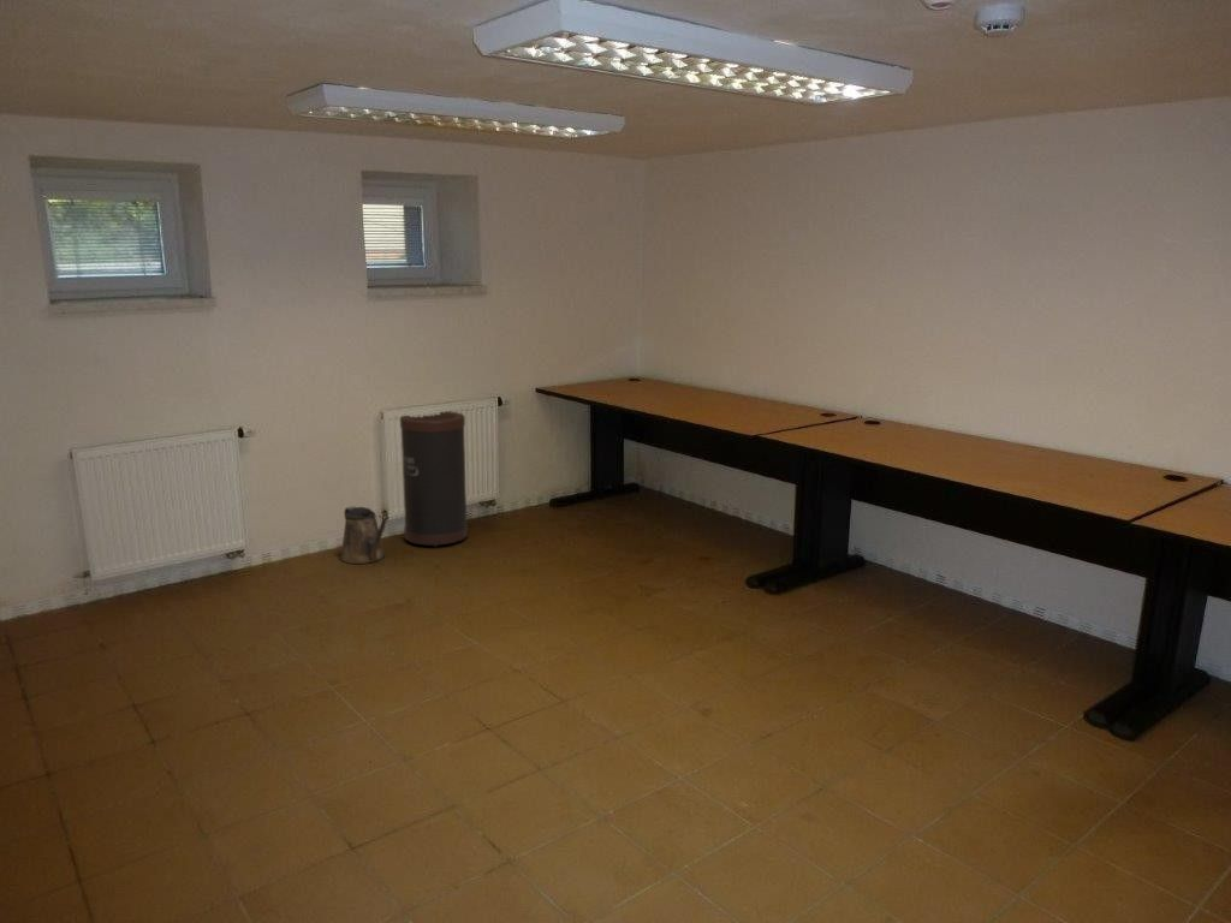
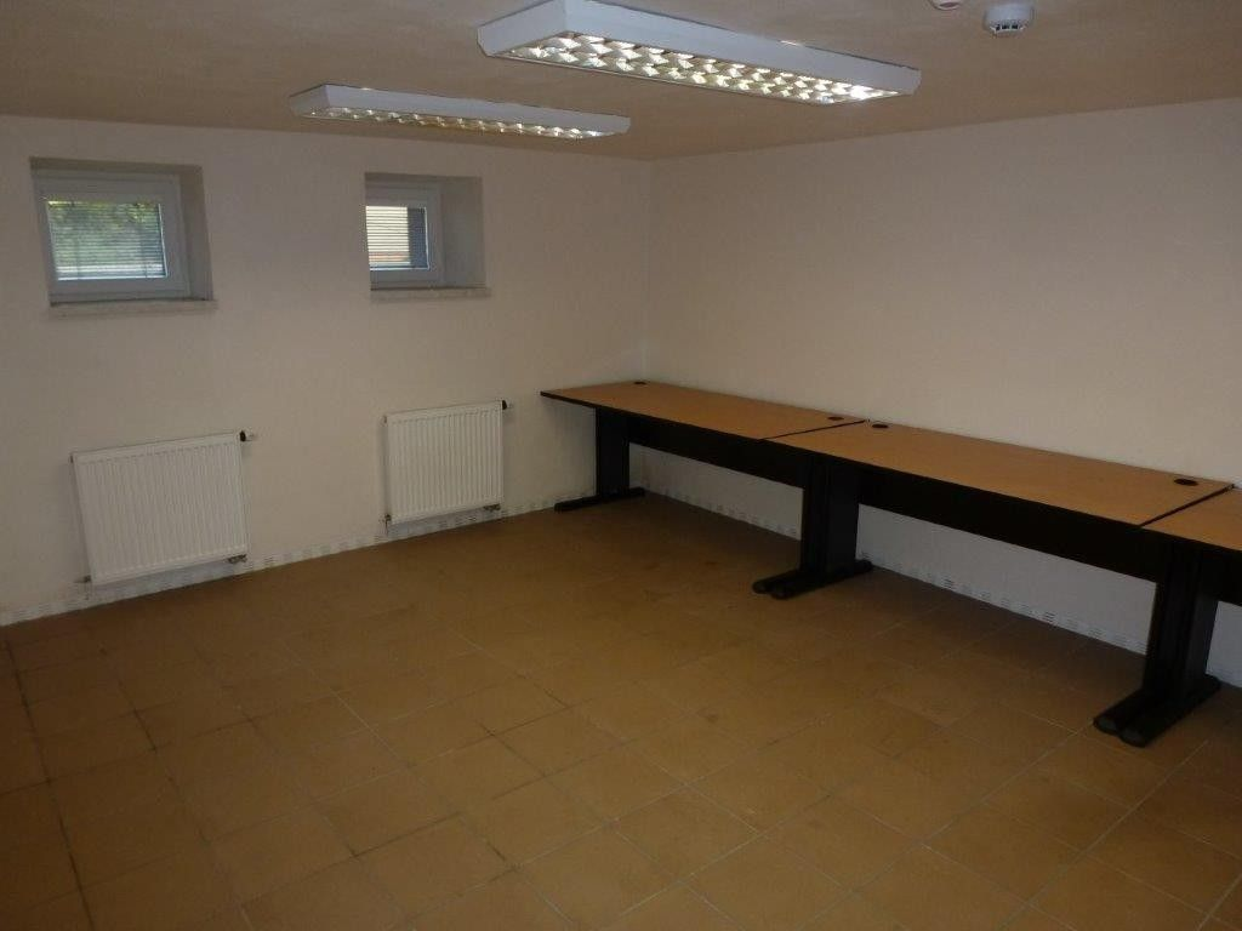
- trash can (434, 477)
- watering can (368, 532)
